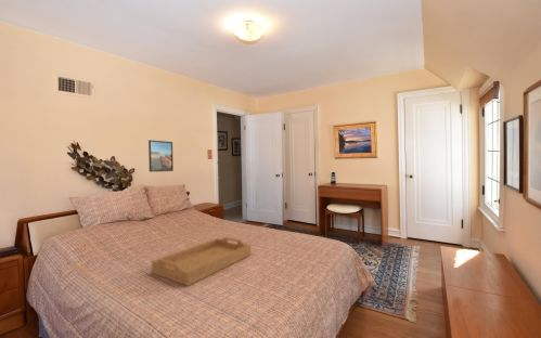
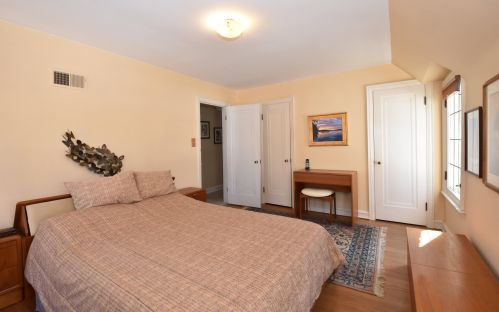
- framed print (160, 156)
- serving tray (205, 256)
